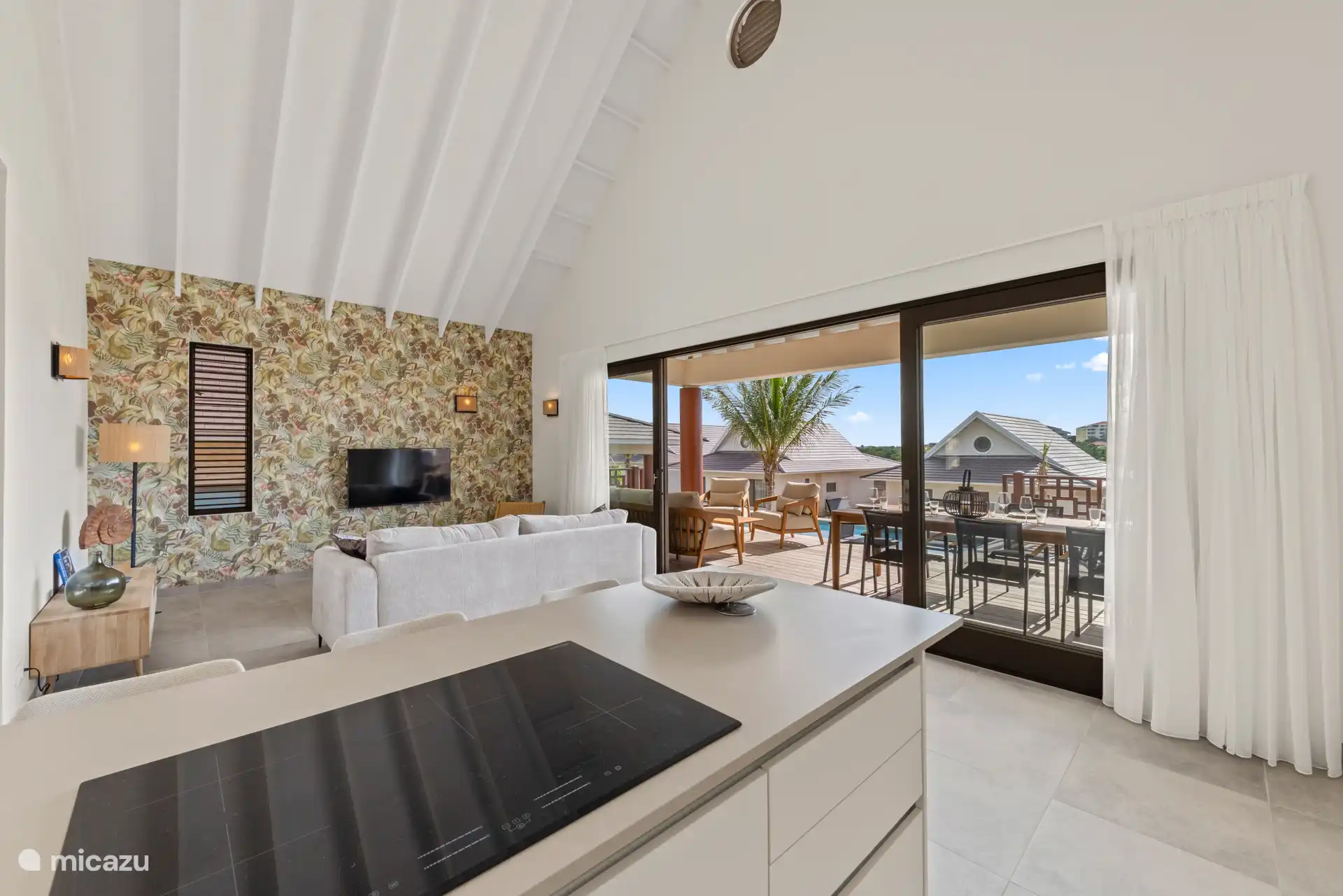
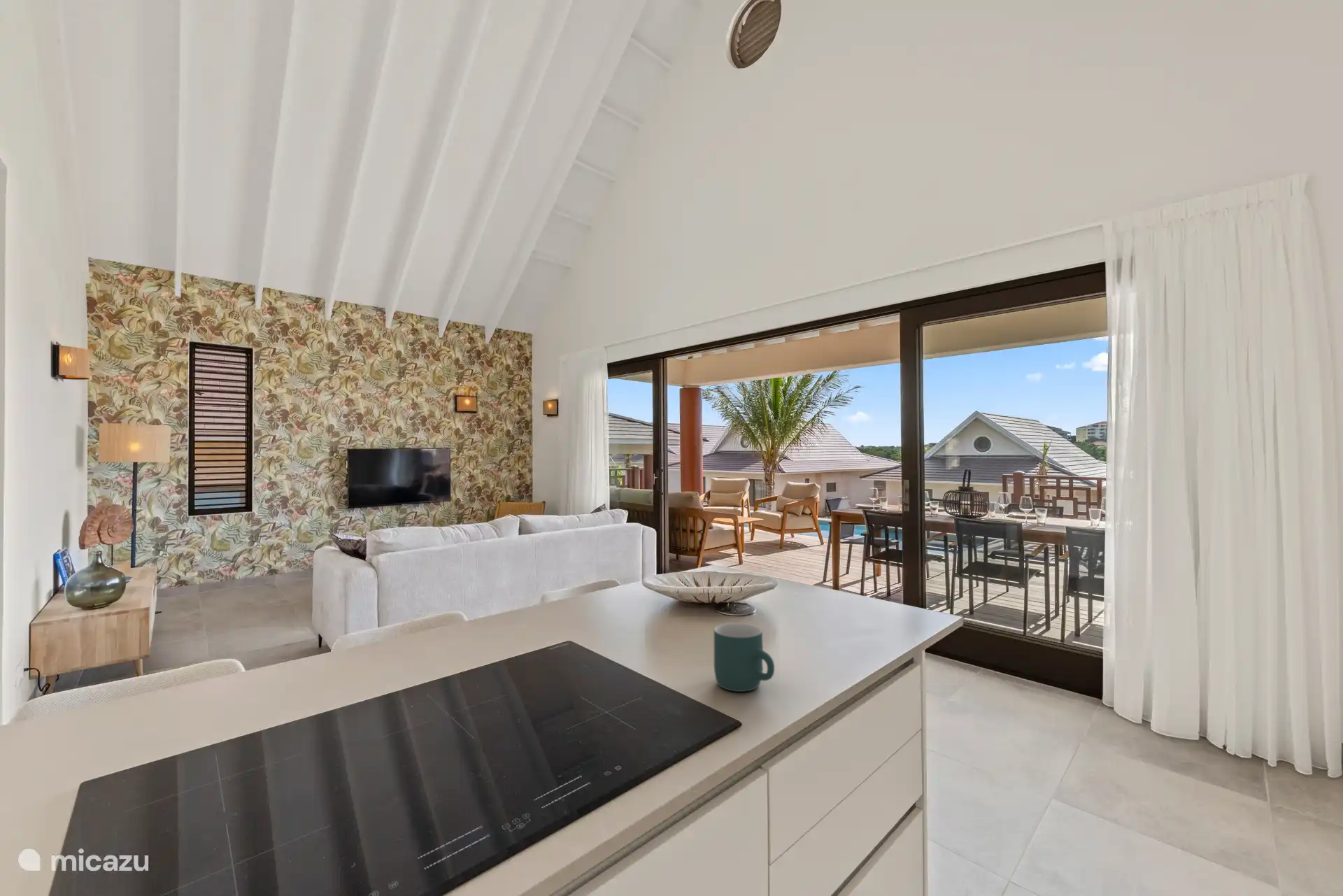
+ mug (746, 658)
